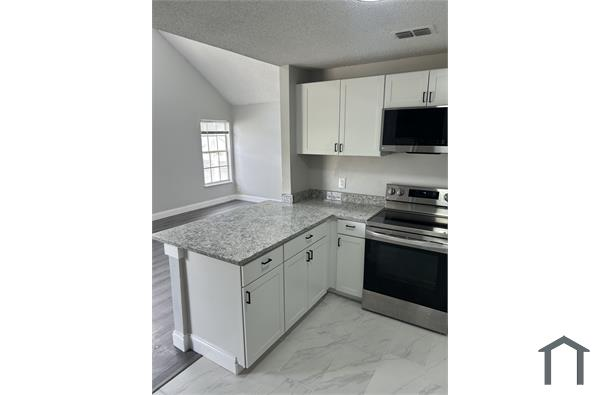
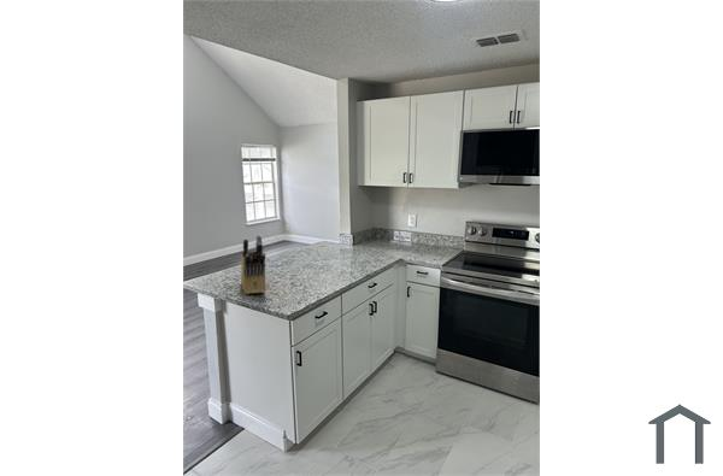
+ knife block (252, 263)
